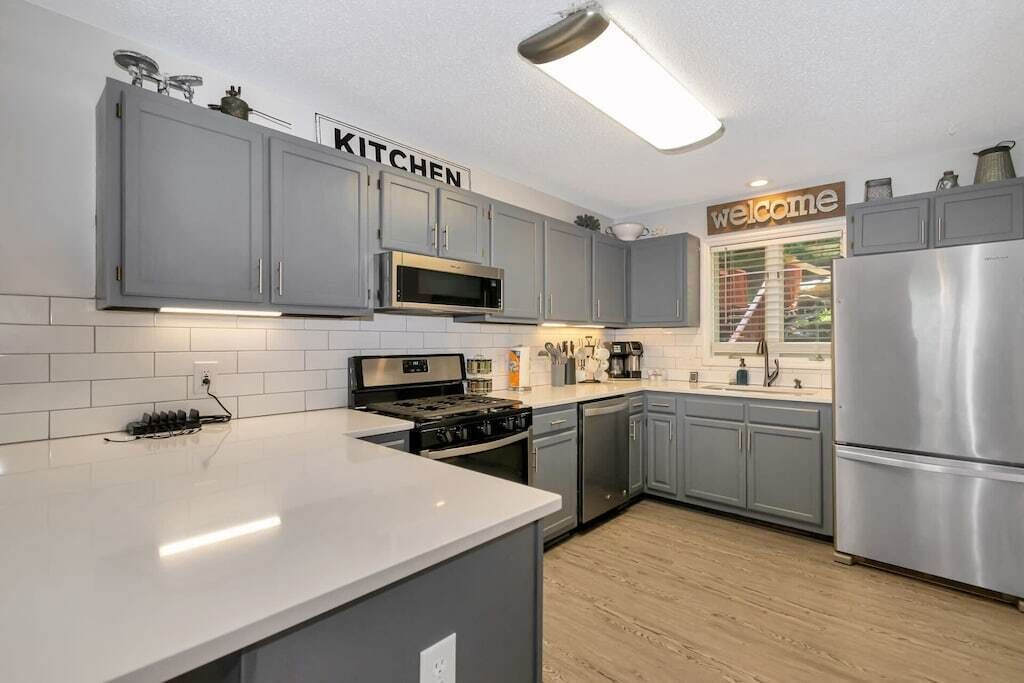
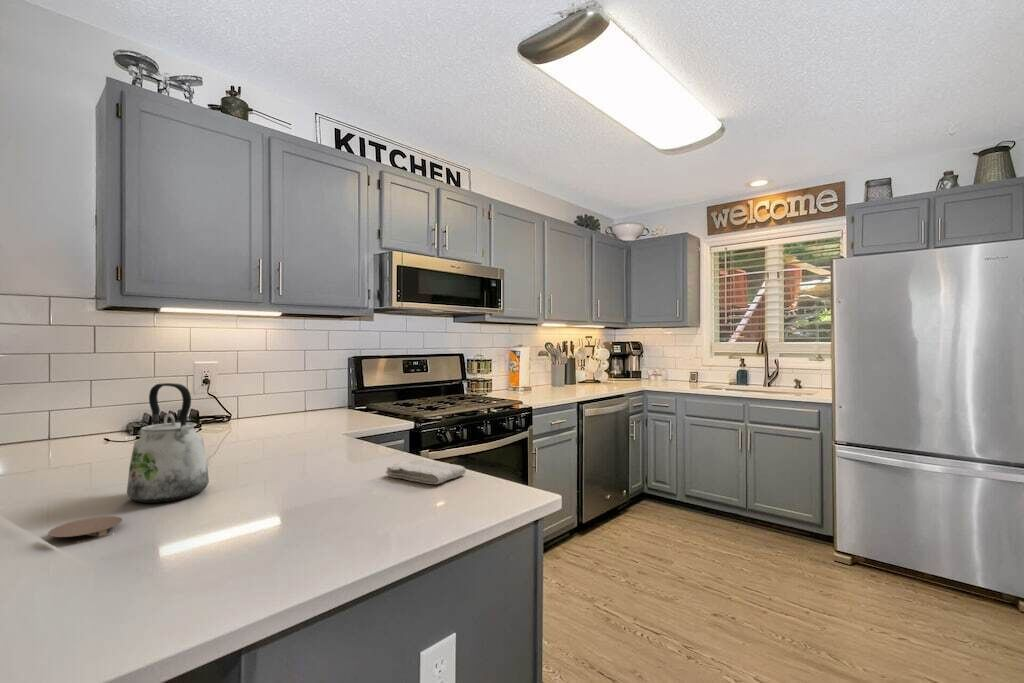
+ washcloth (425, 469)
+ coaster (86, 529)
+ kettle (162, 438)
